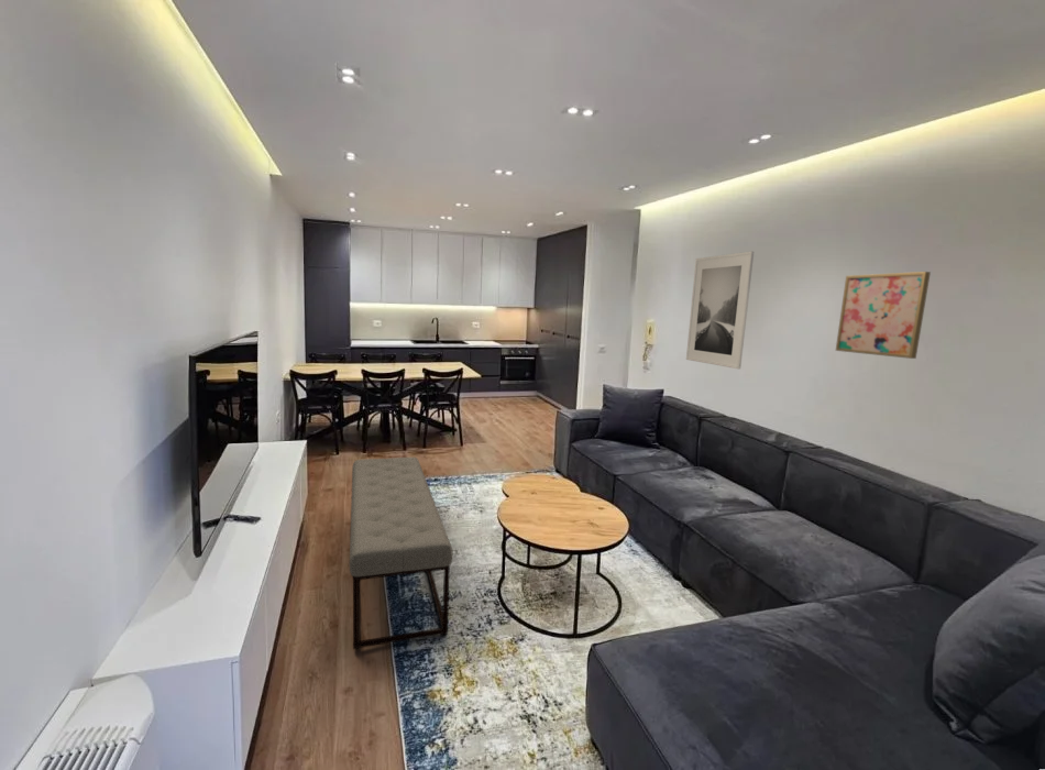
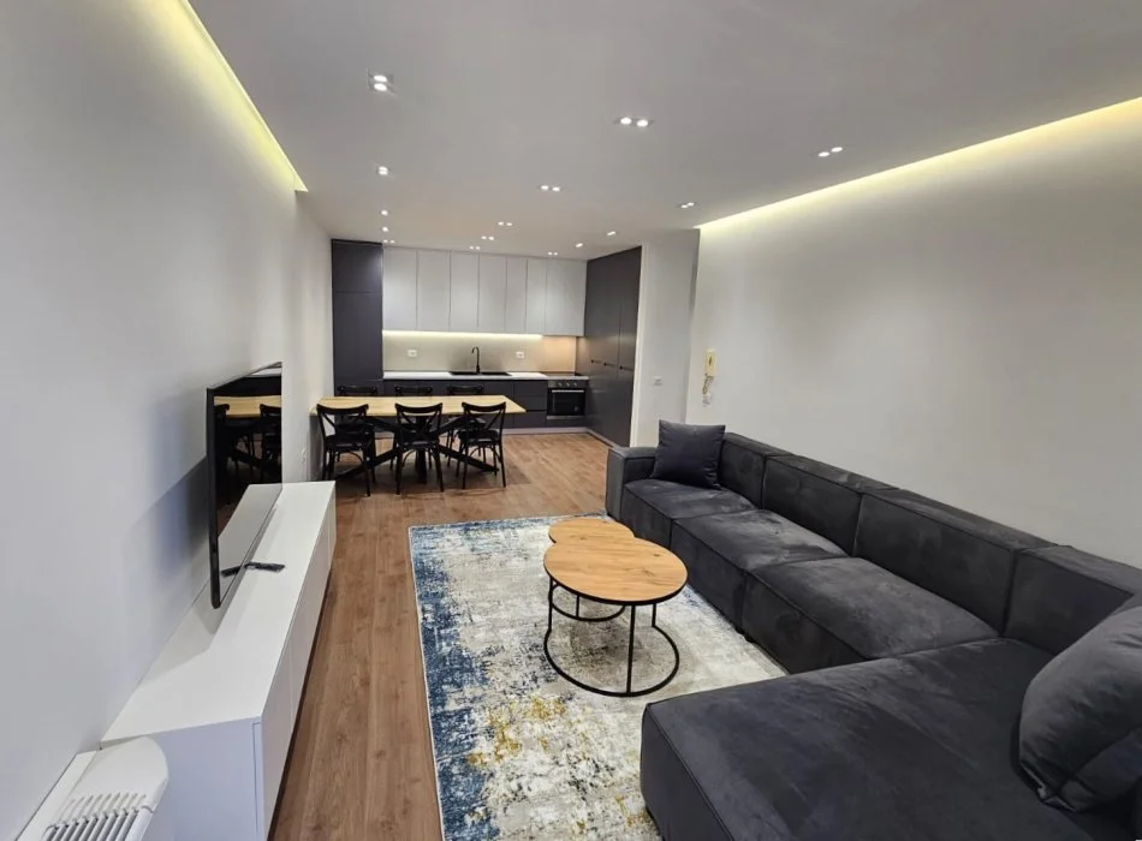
- bench (392, 529)
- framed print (716, 310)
- wall art (879, 315)
